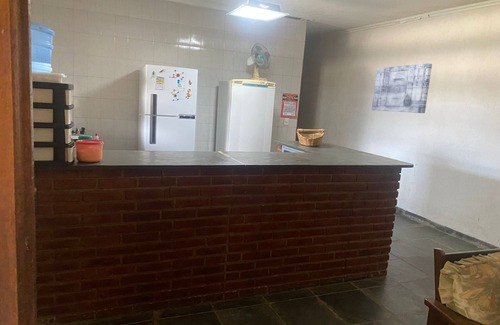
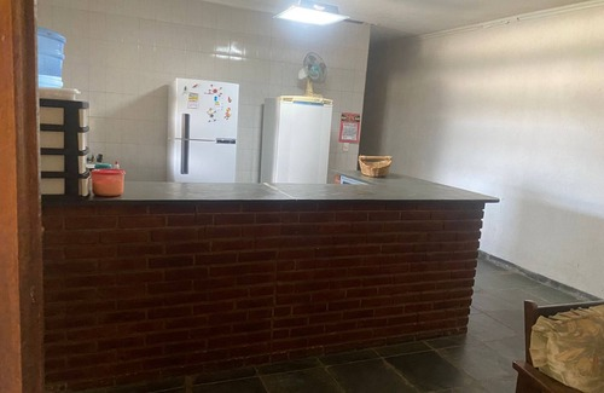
- wall art (399, 89)
